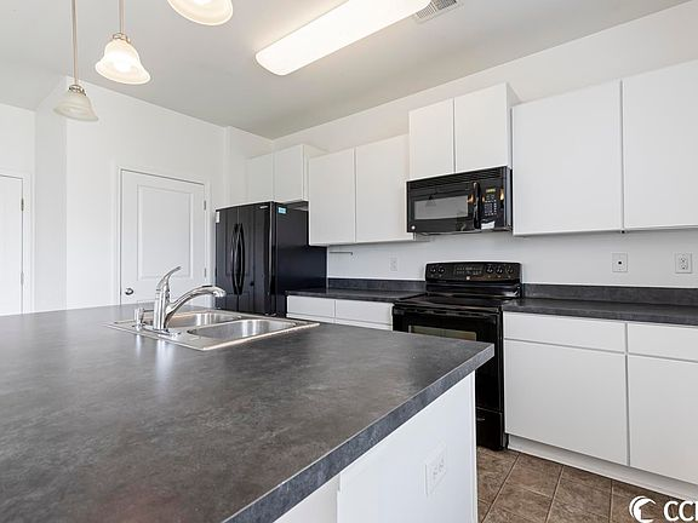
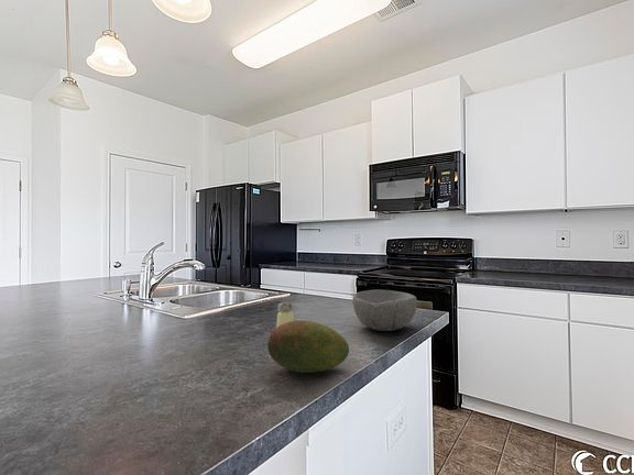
+ fruit (307, 345)
+ saltshaker (285, 321)
+ bowl (384, 310)
